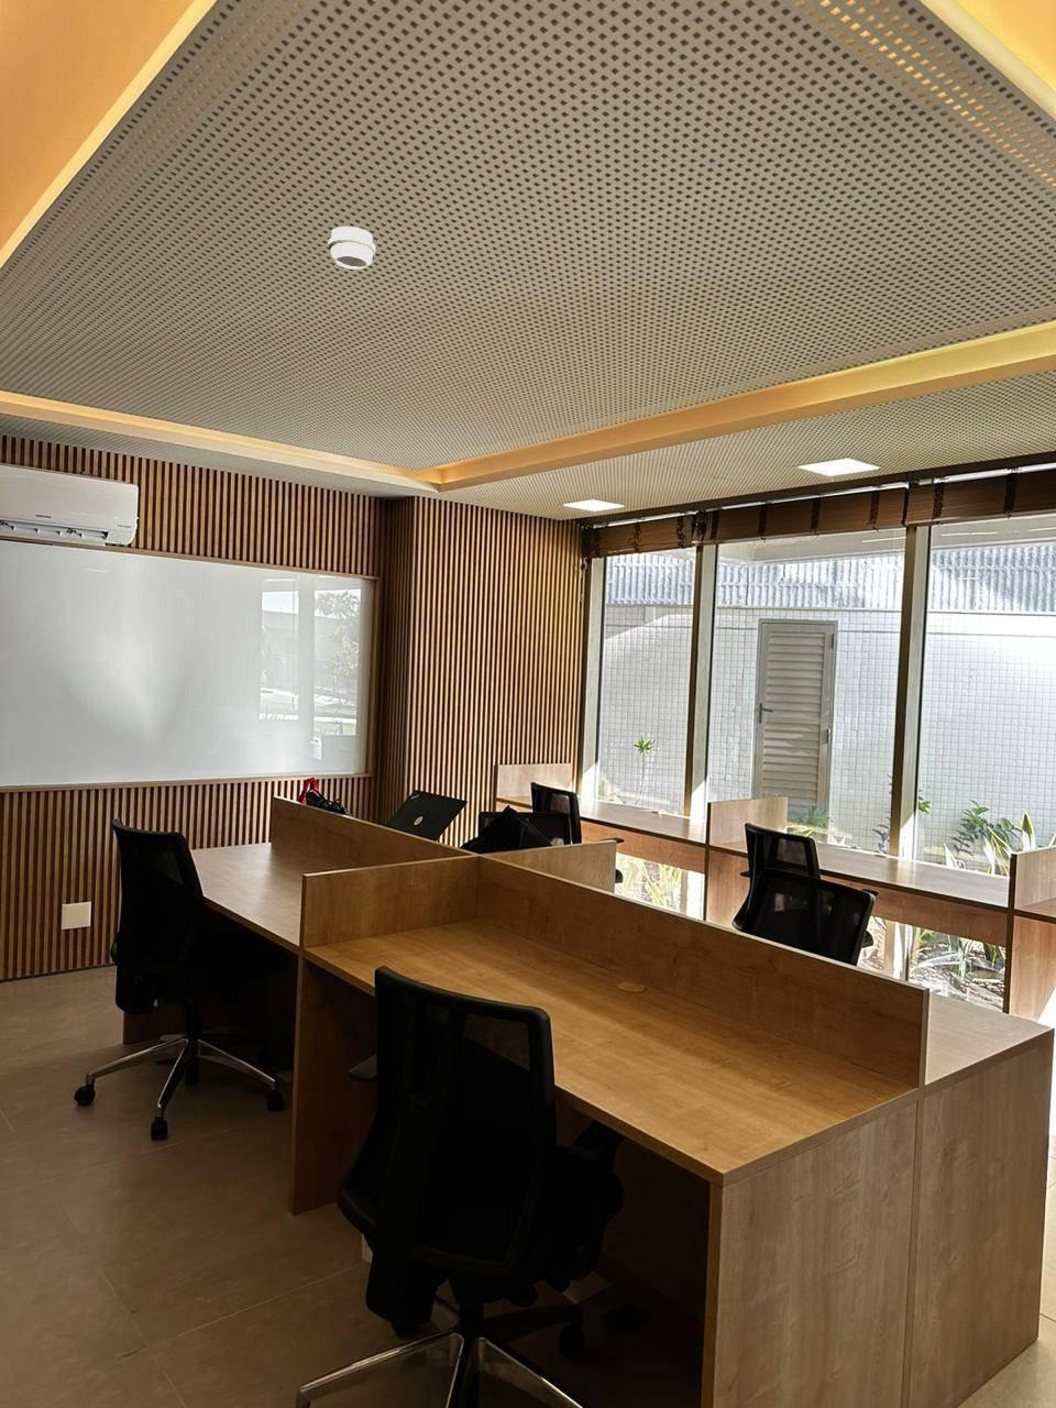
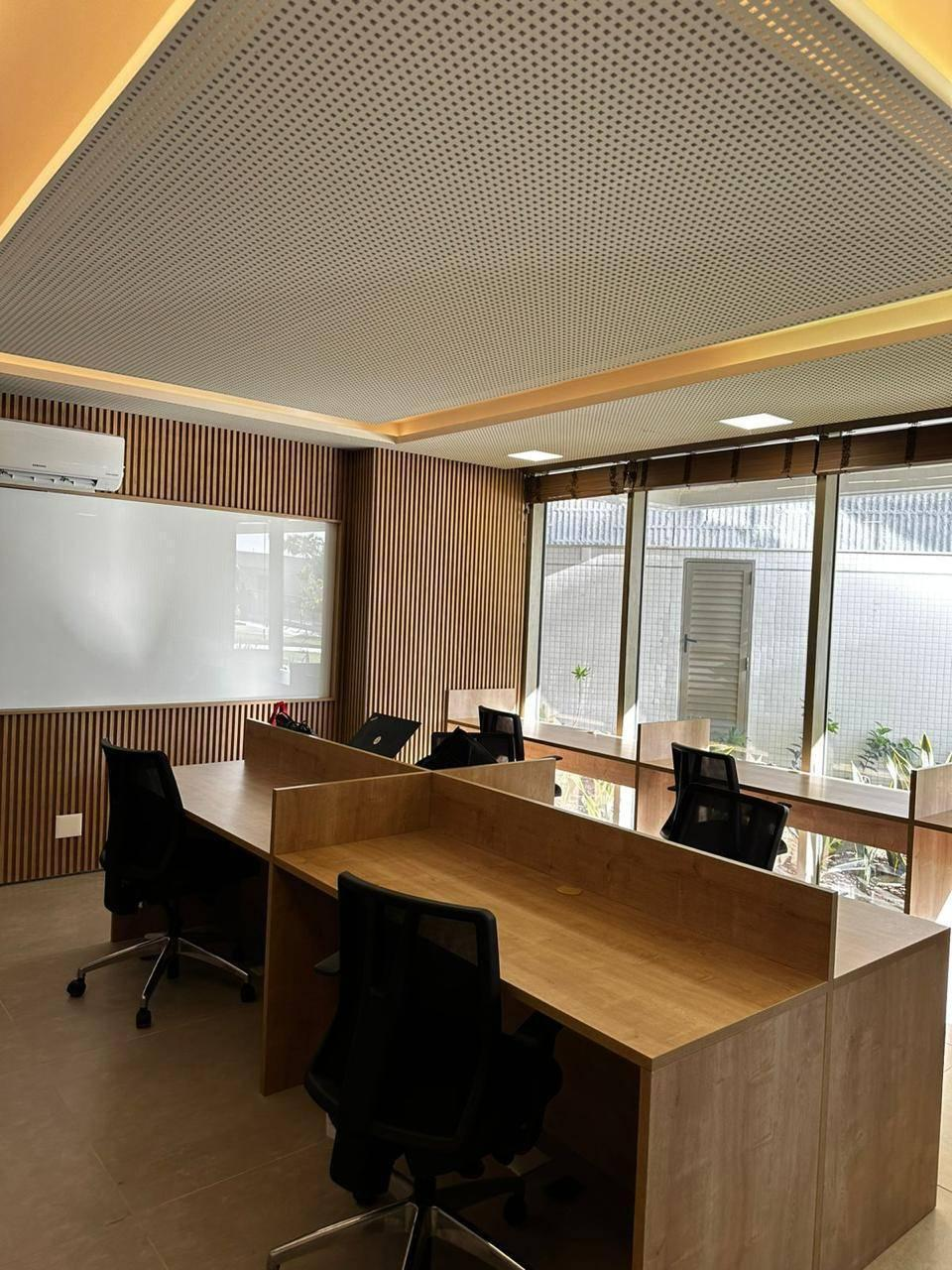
- smoke detector (351, 248)
